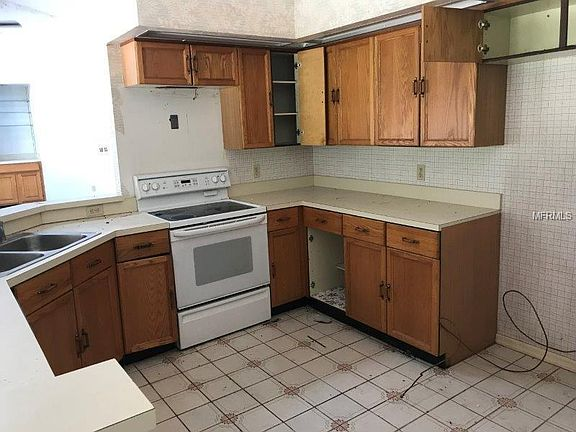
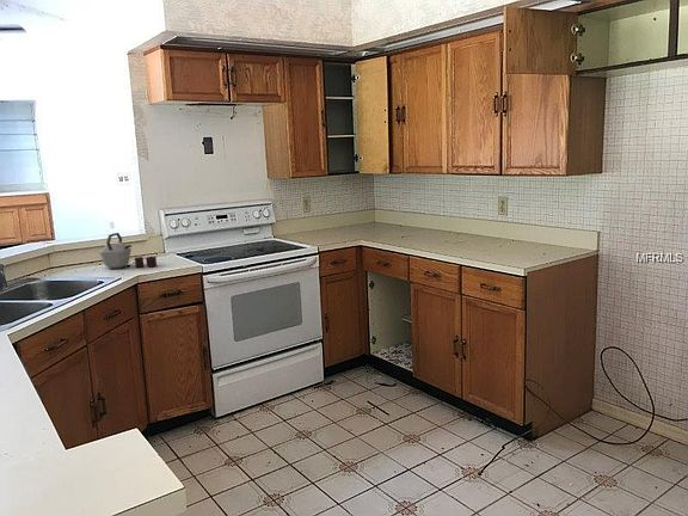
+ kettle (129, 250)
